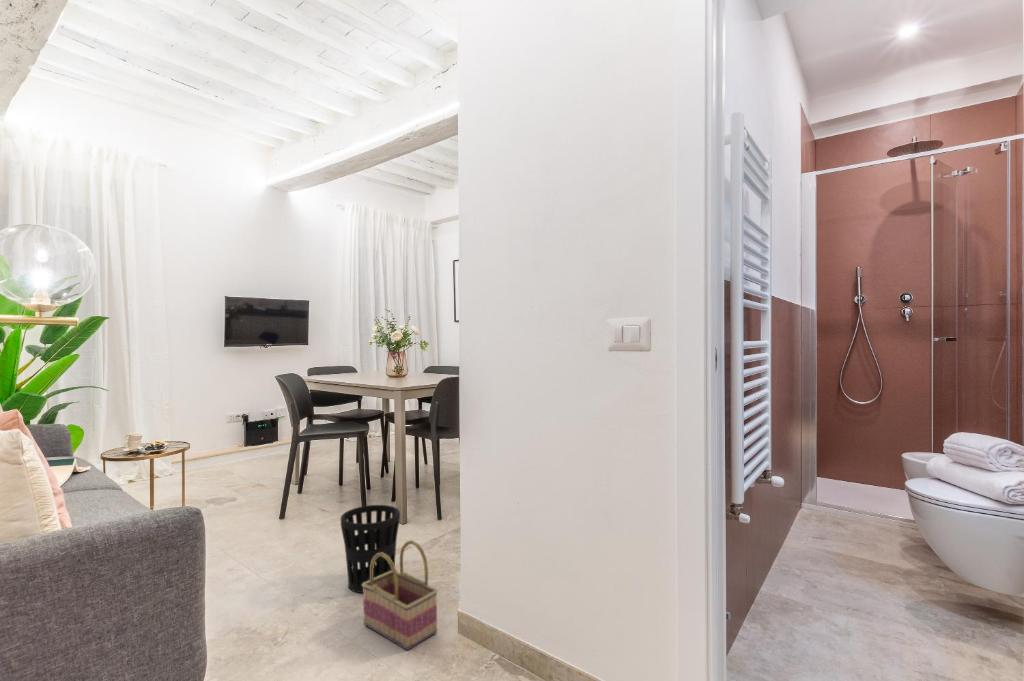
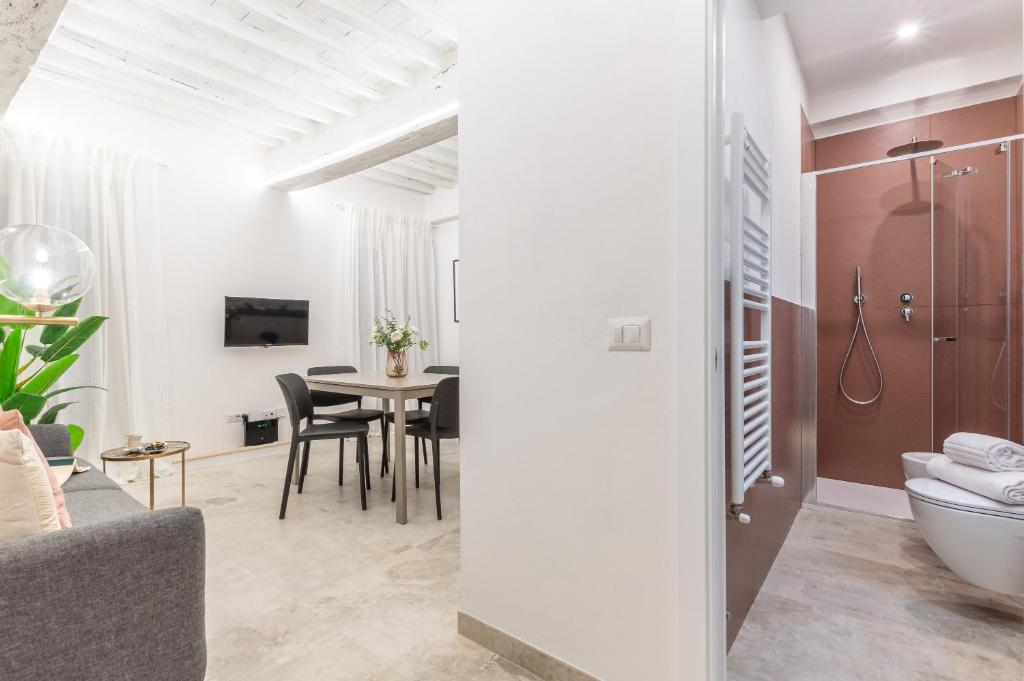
- wastebasket (371, 547)
- basket (399, 587)
